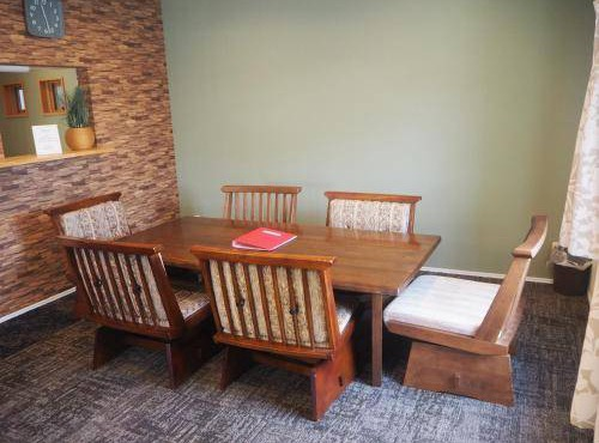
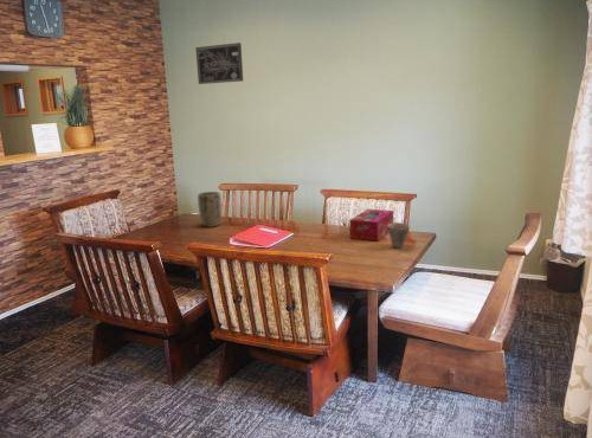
+ plant pot (210, 208)
+ cup (398, 236)
+ wall art (219, 64)
+ tissue box (372, 224)
